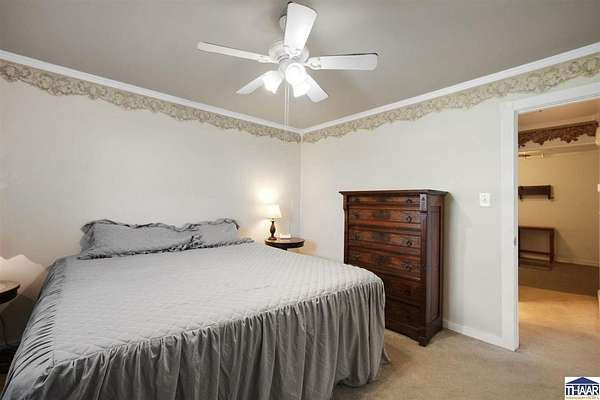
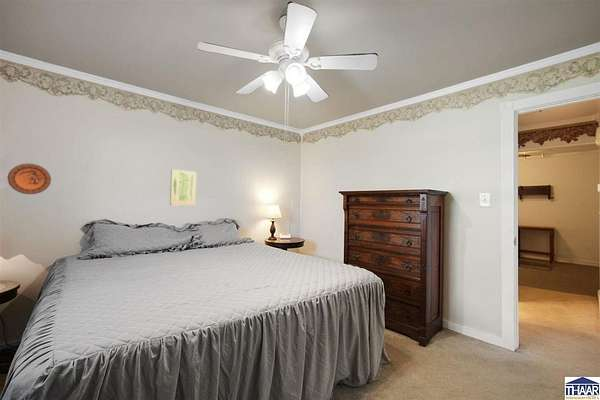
+ wall art (183, 188)
+ decorative plate (30, 179)
